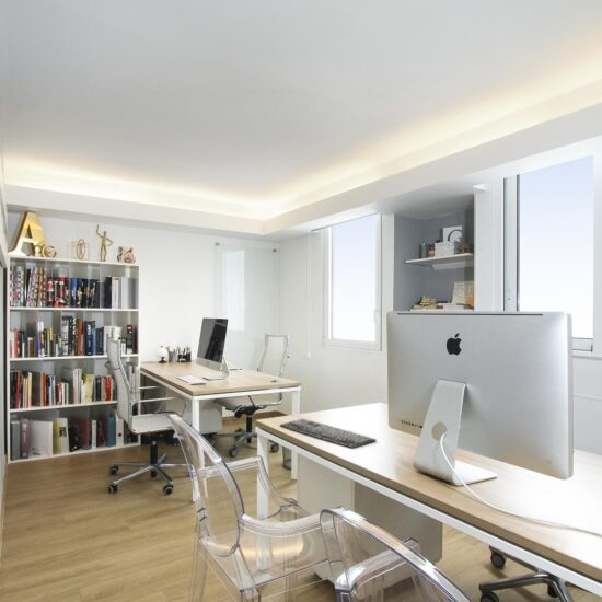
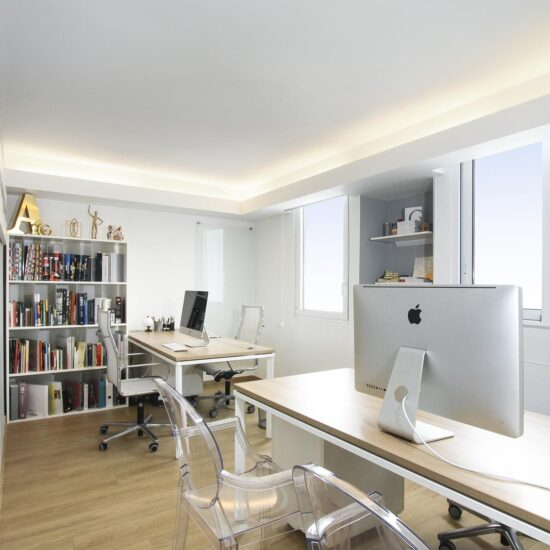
- keyboard (325, 431)
